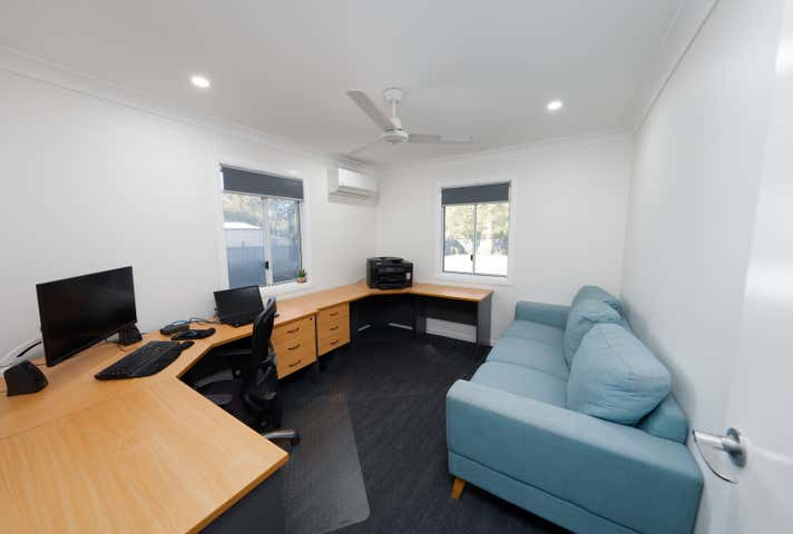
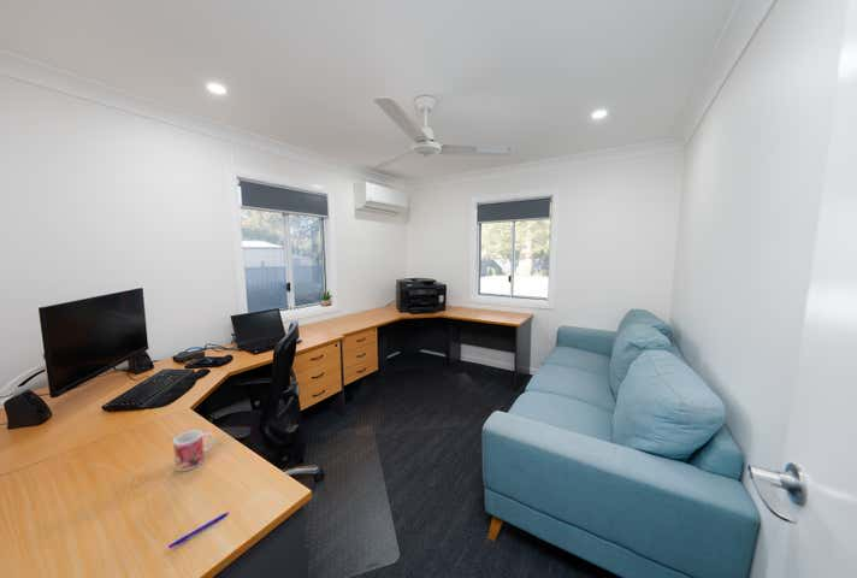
+ mug (195, 447)
+ pen (201, 527)
